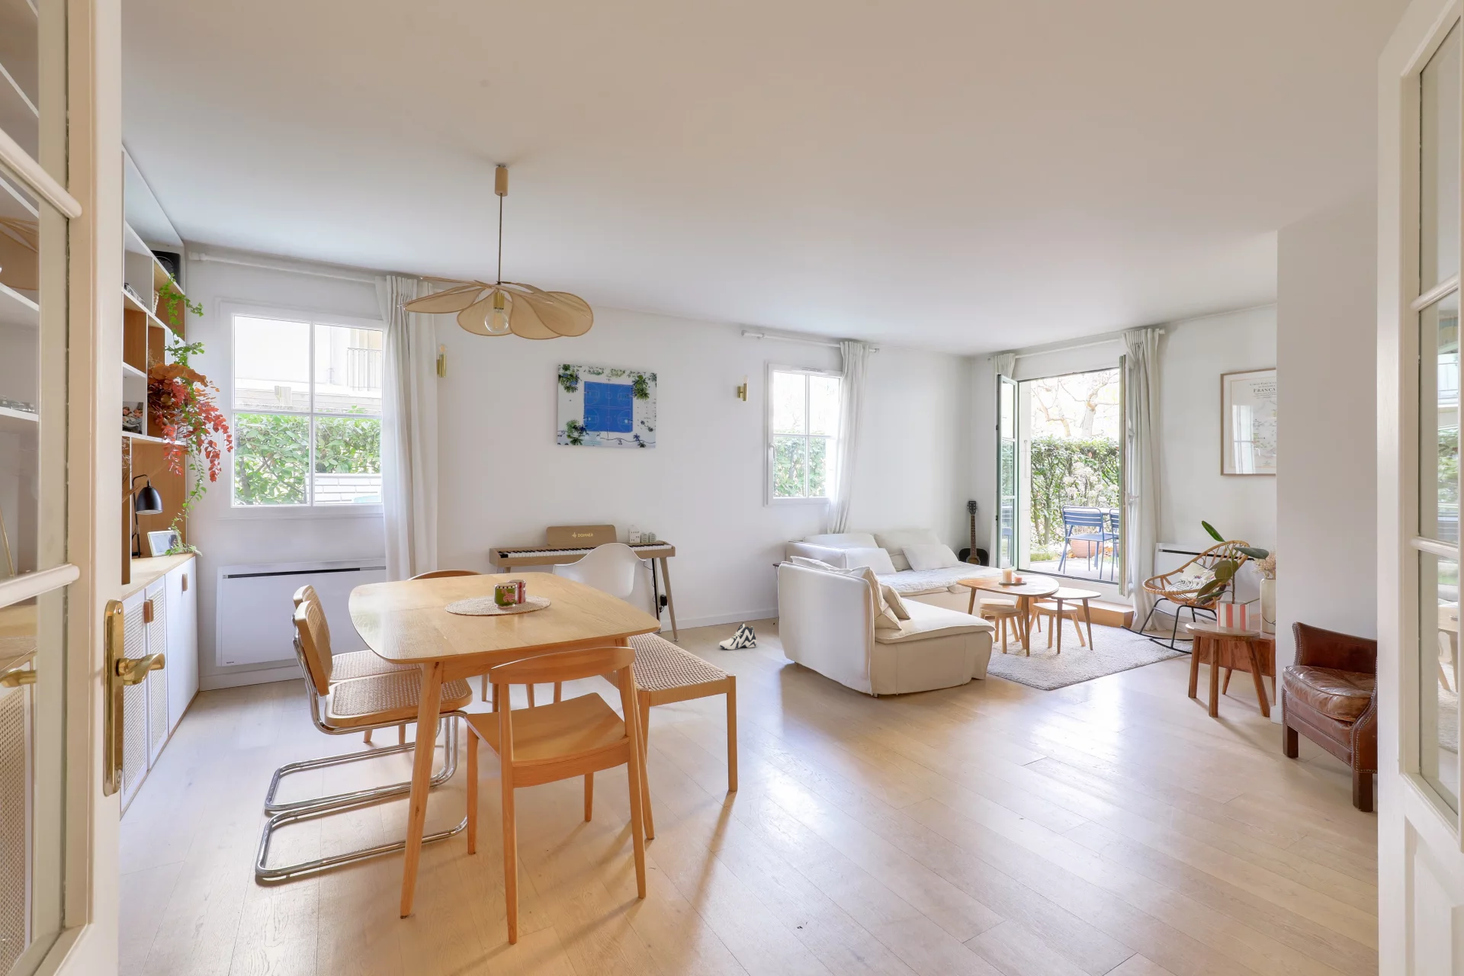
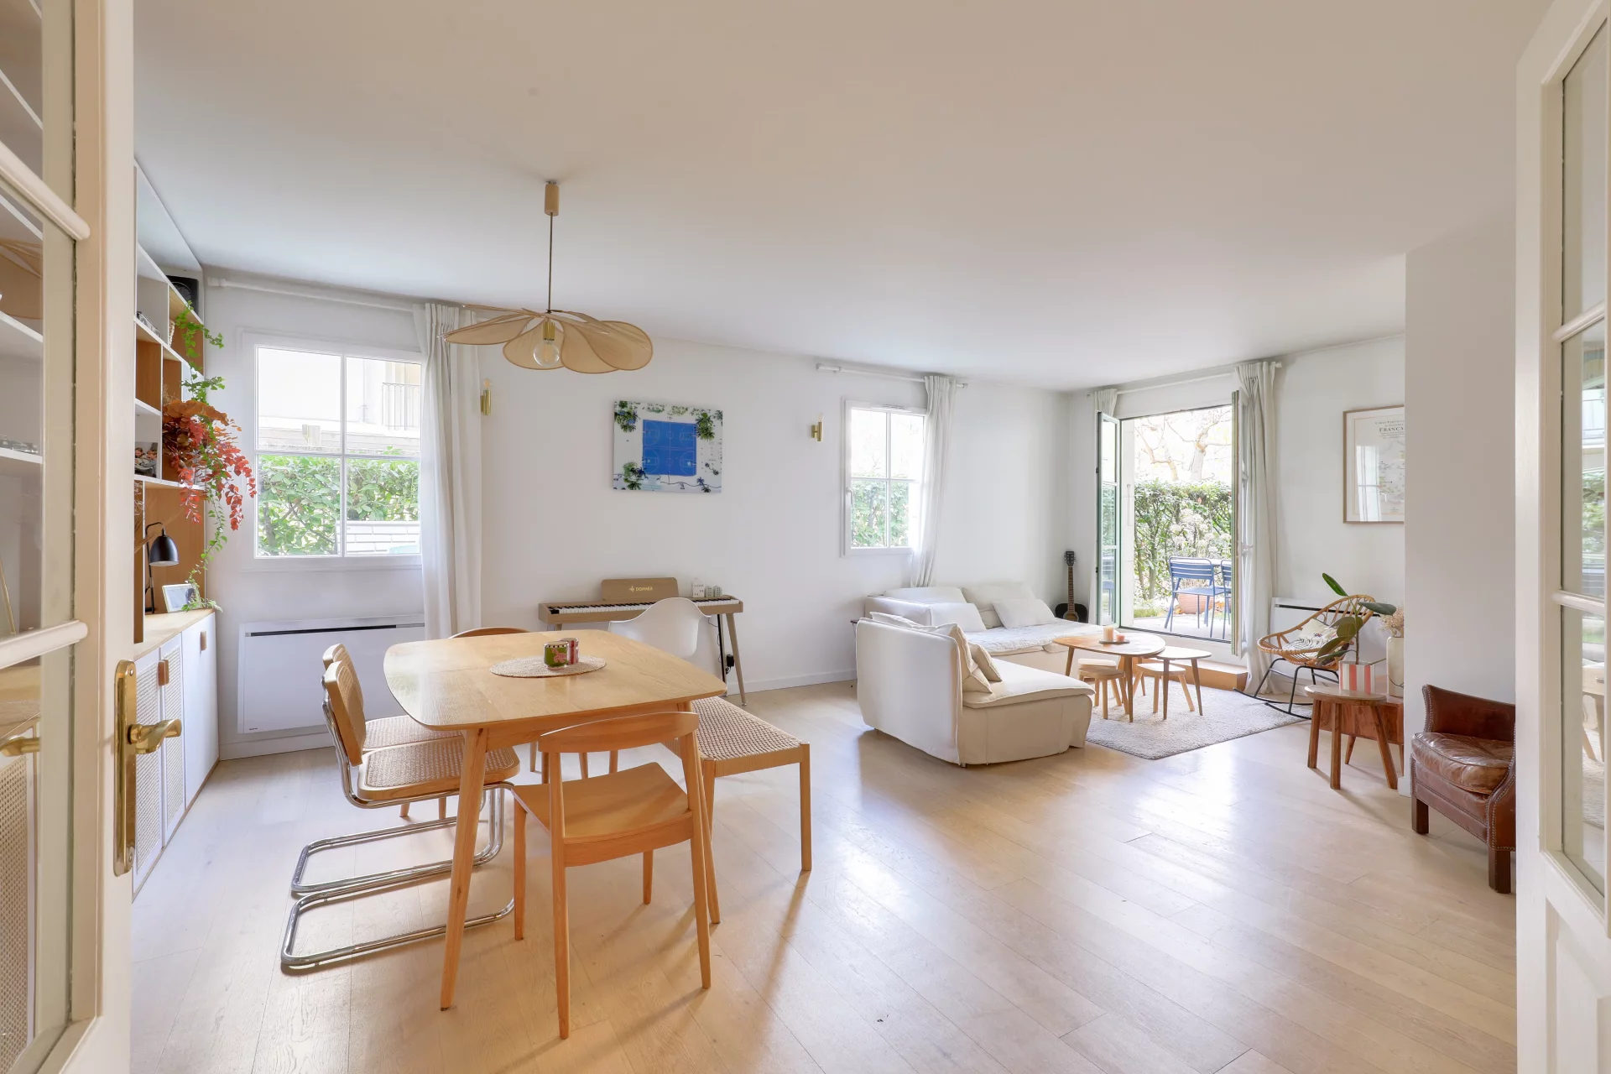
- sneaker (737, 634)
